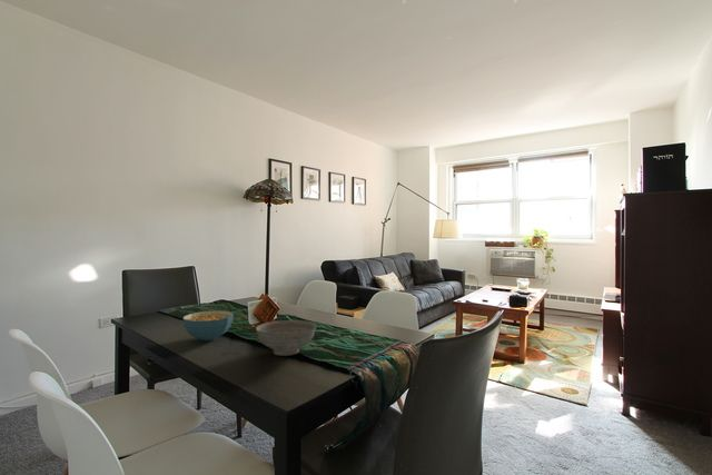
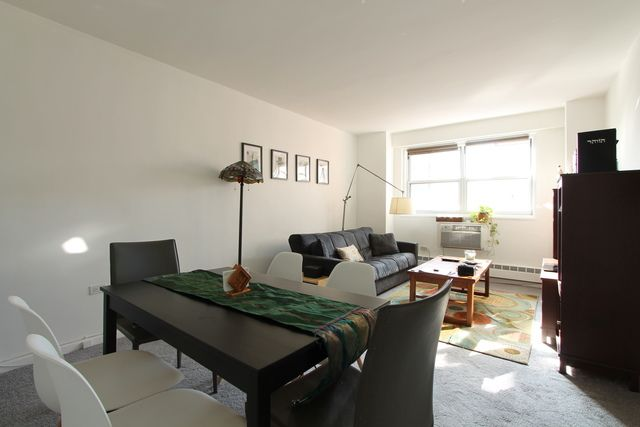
- cereal bowl (208, 327)
- decorative bowl (286, 338)
